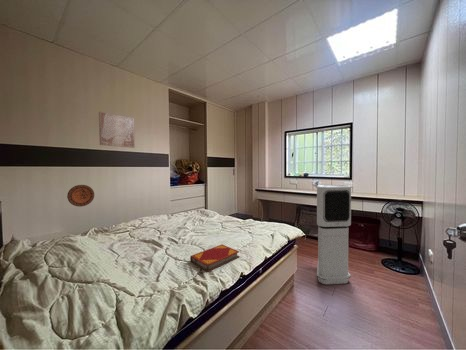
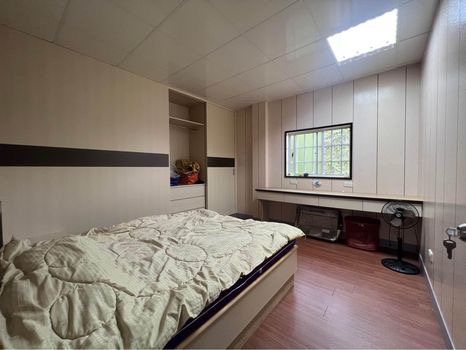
- wall art (117, 130)
- hardback book (215, 256)
- air purifier (327, 230)
- decorative plate (81, 195)
